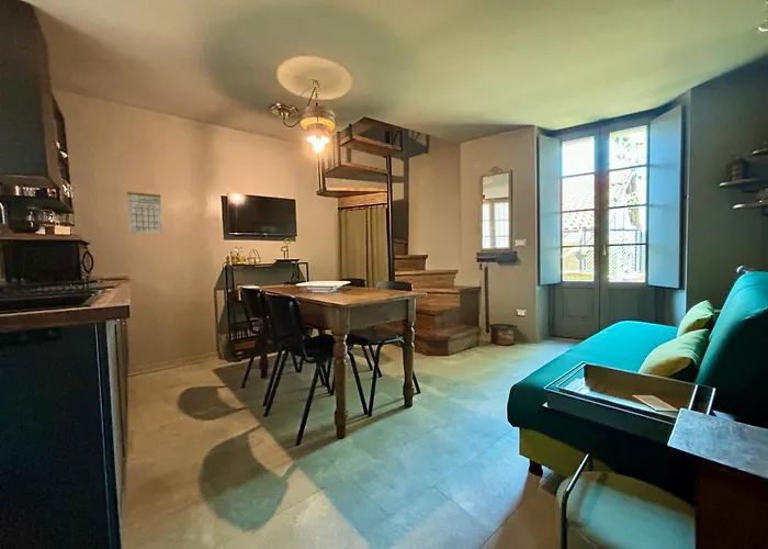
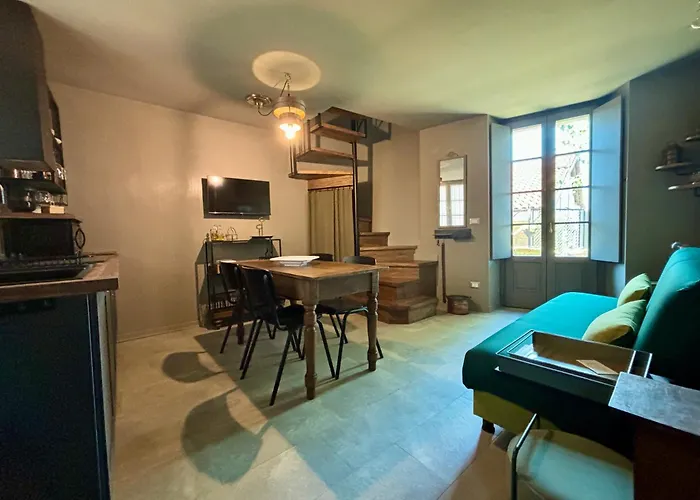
- calendar (145, 208)
